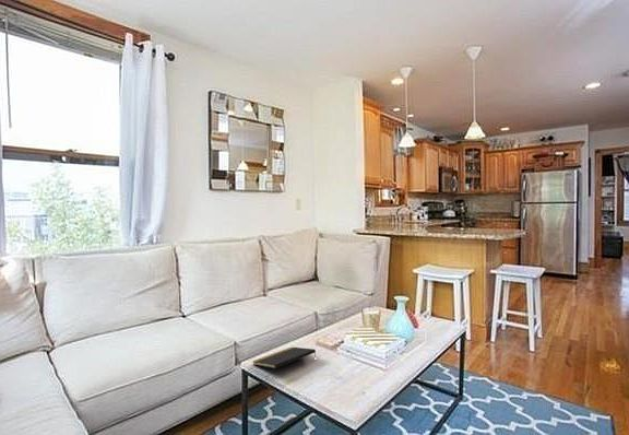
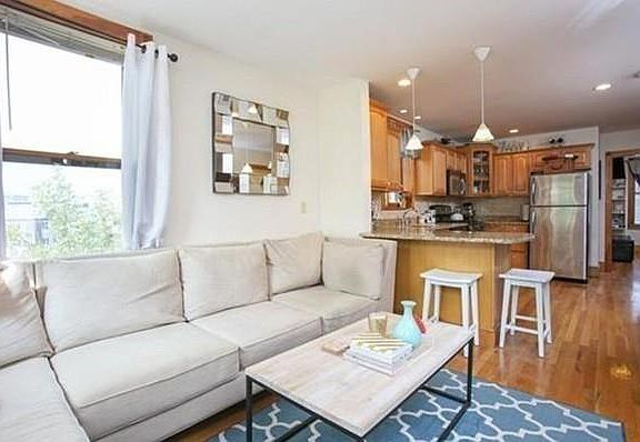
- notepad (284, 356)
